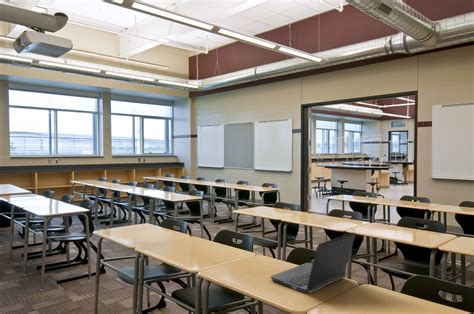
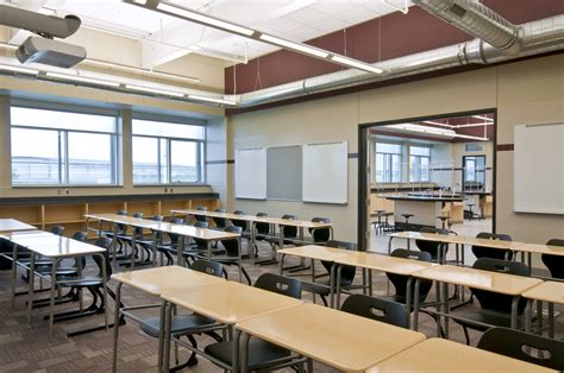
- laptop computer (314, 257)
